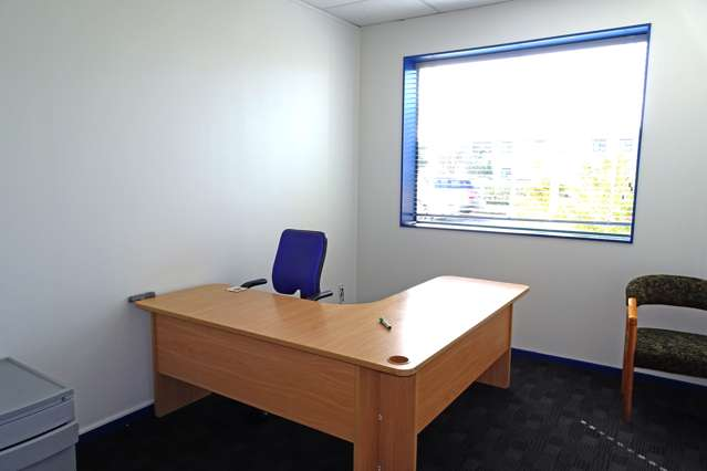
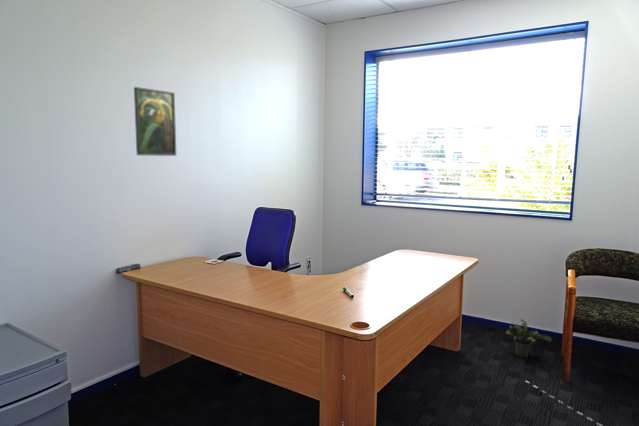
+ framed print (156, 123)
+ potted plant (527, 338)
